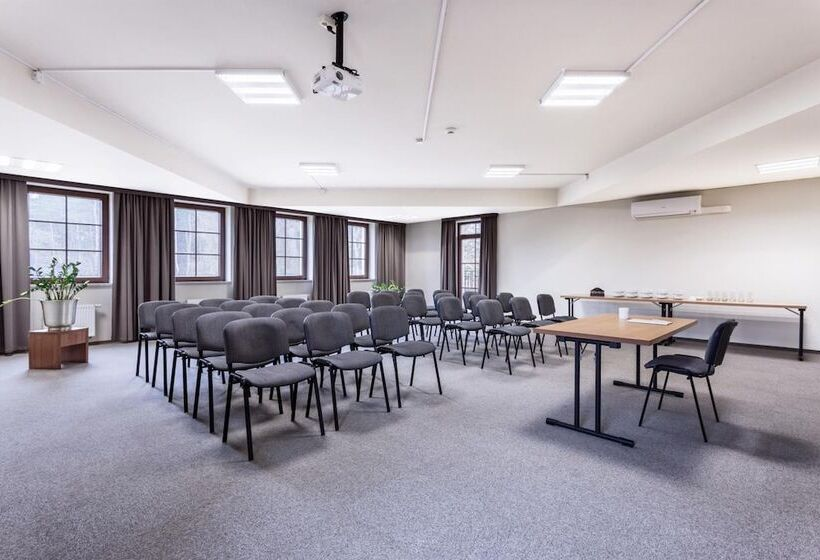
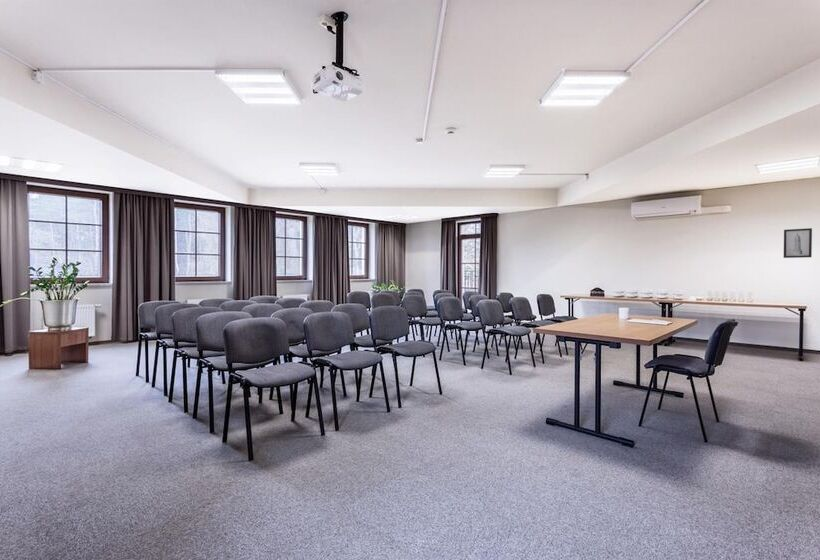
+ wall art (797, 243)
